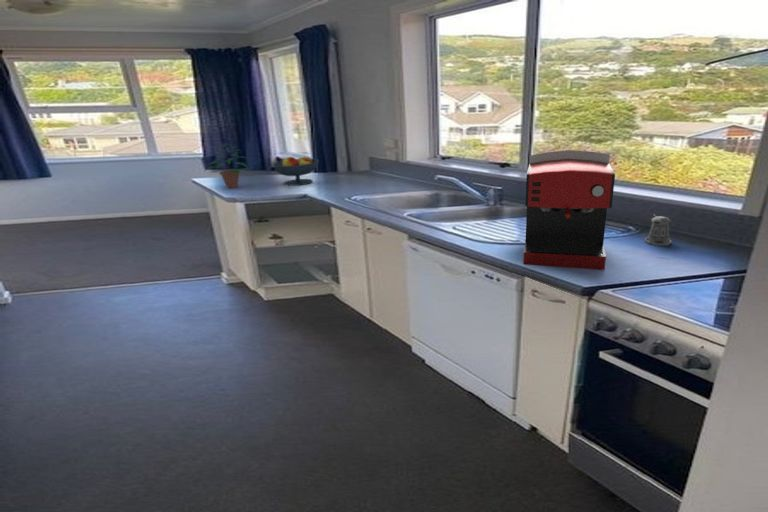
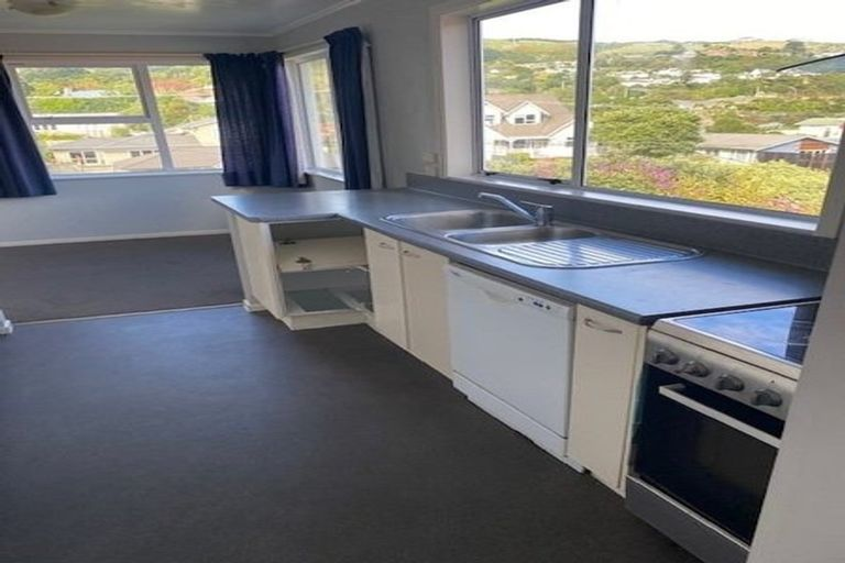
- pepper shaker (659, 228)
- potted plant (229, 163)
- coffee maker (566, 208)
- fruit bowl (296, 169)
